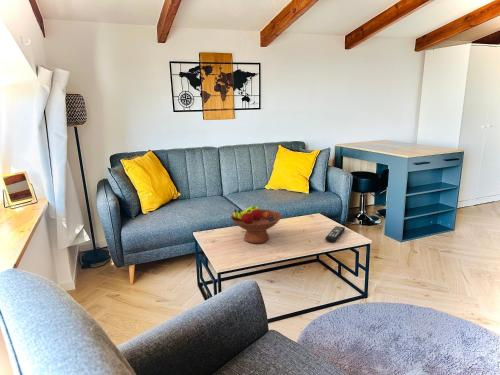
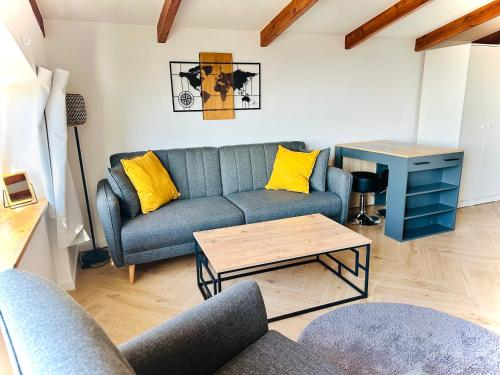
- remote control (335, 233)
- fruit bowl (256, 223)
